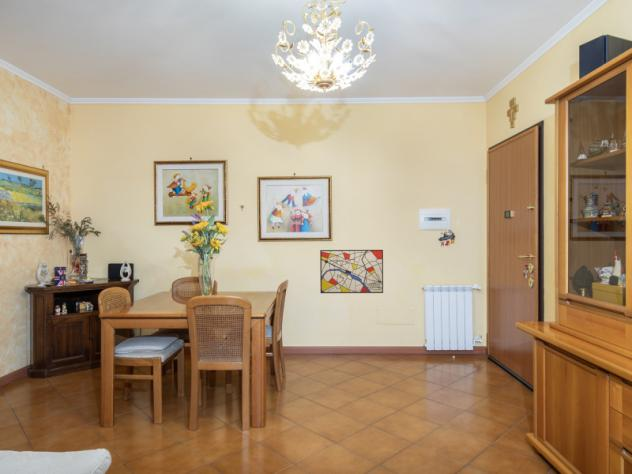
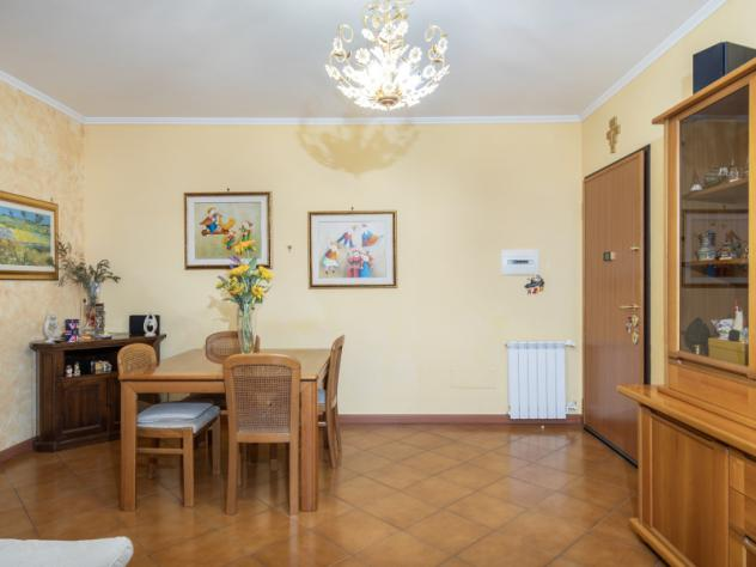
- wall art (351, 271)
